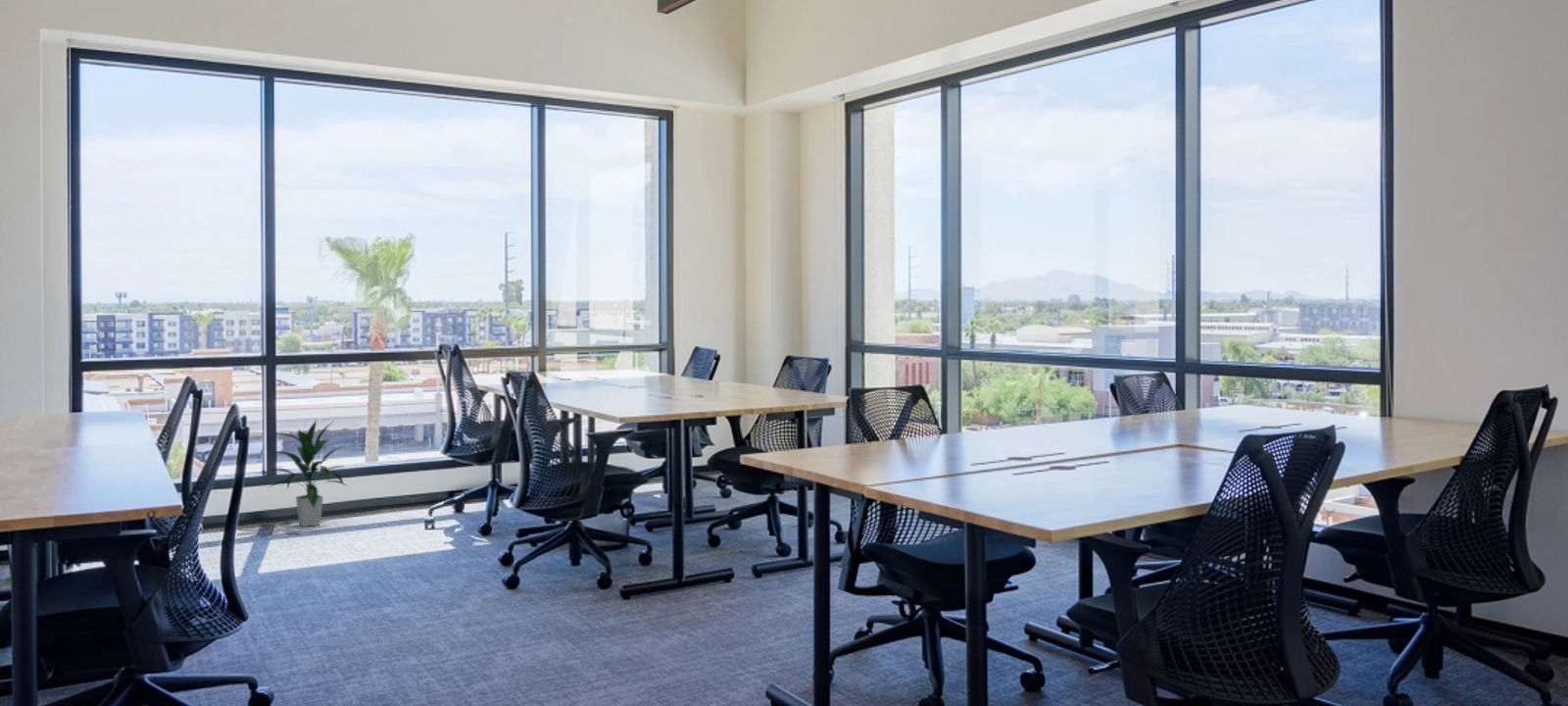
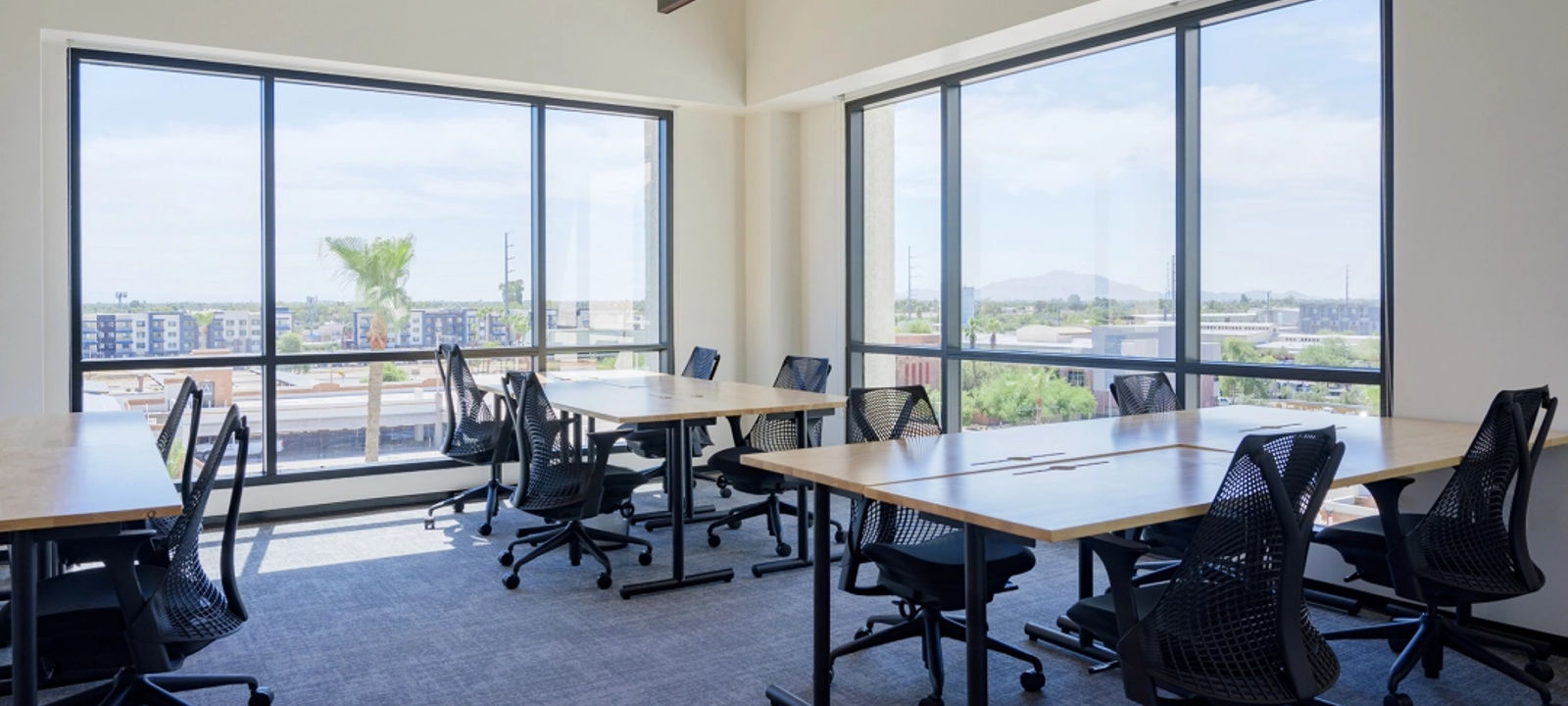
- indoor plant (309, 473)
